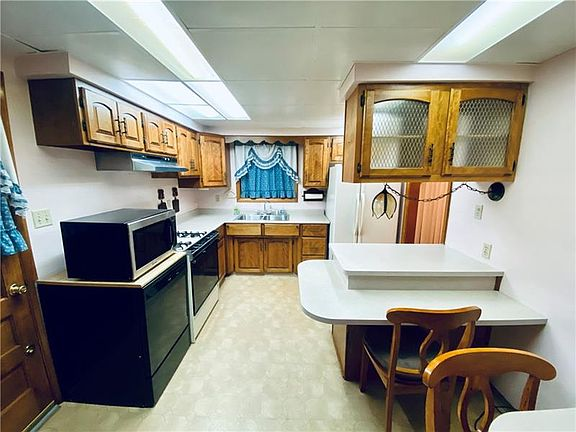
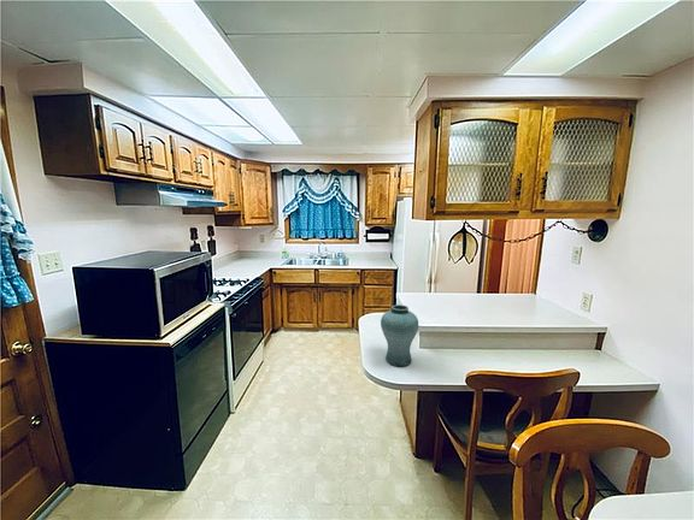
+ vase (399, 333)
